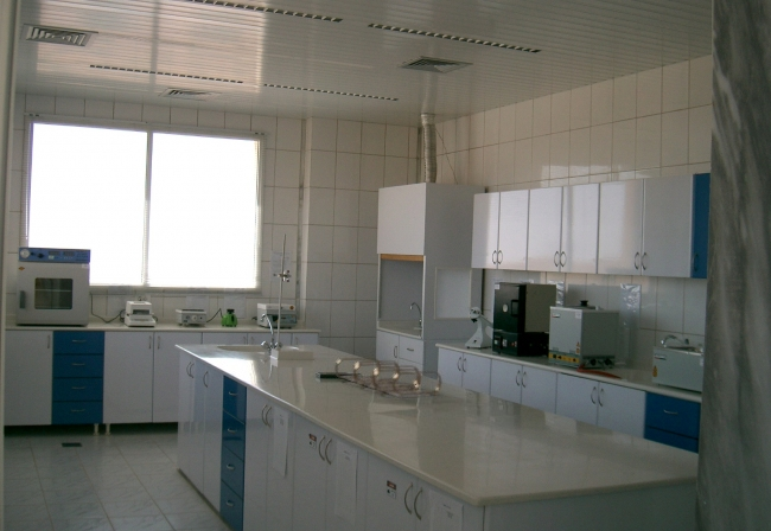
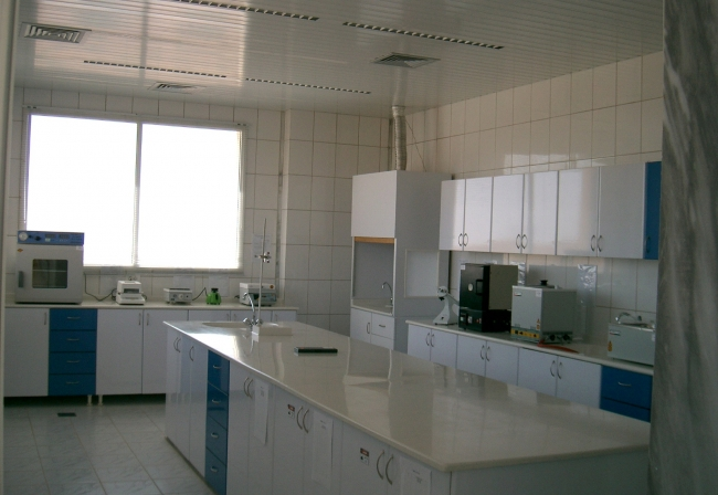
- bottle rack (381, 371)
